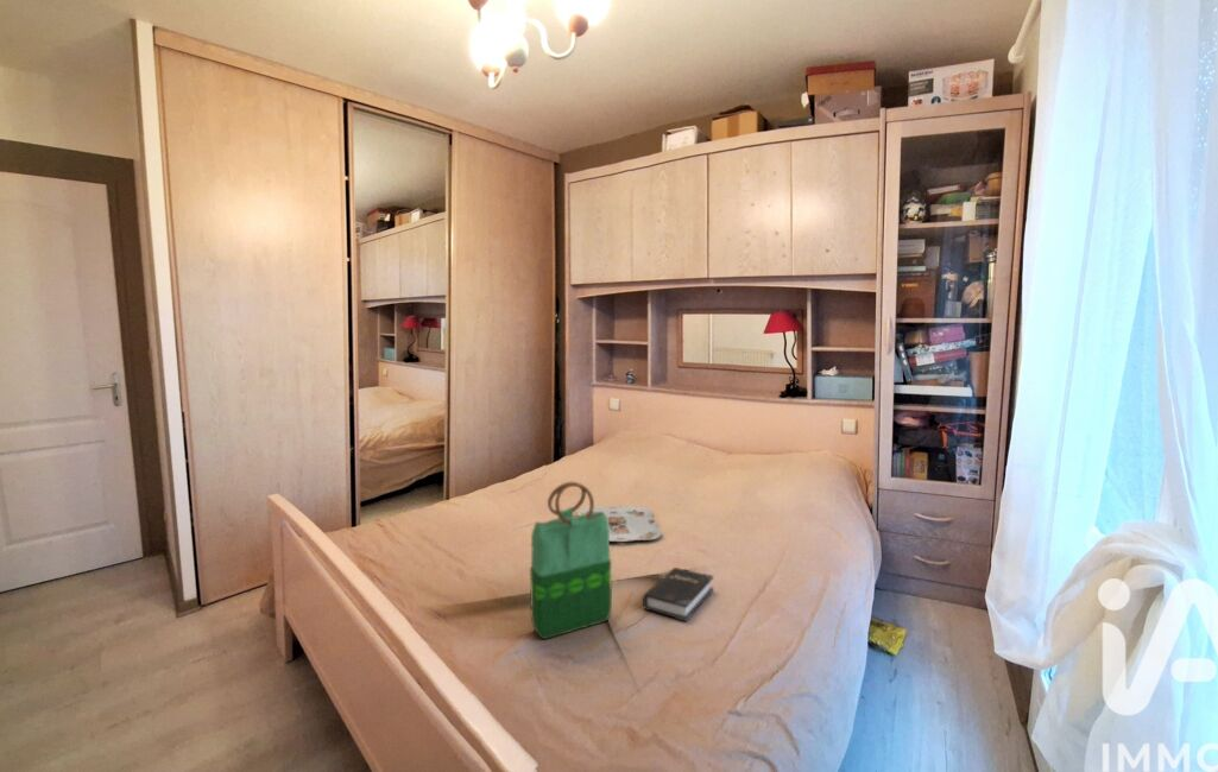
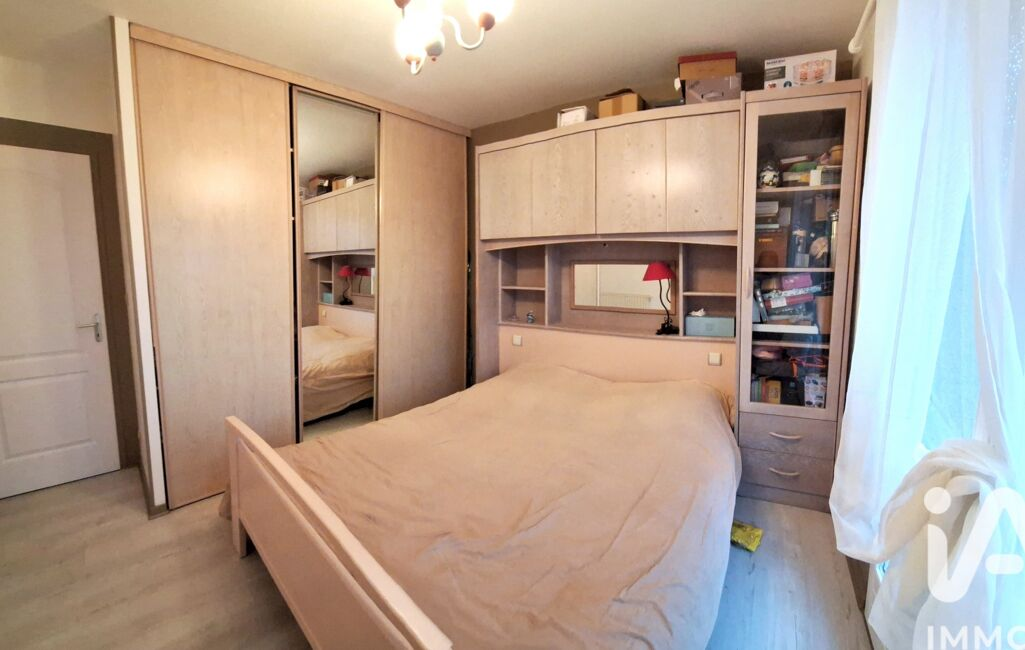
- hardback book (679, 591)
- tote bag (570, 553)
- serving tray (617, 523)
